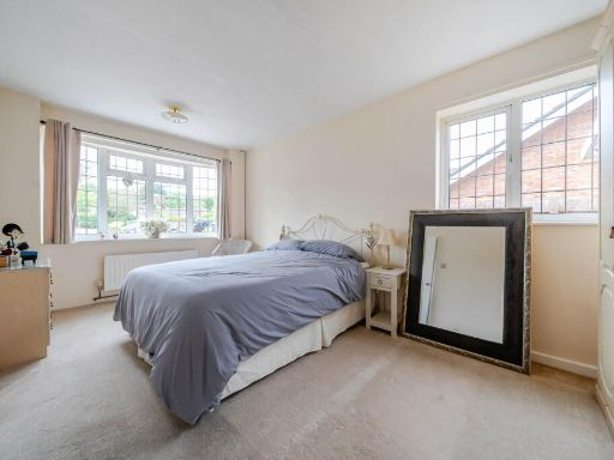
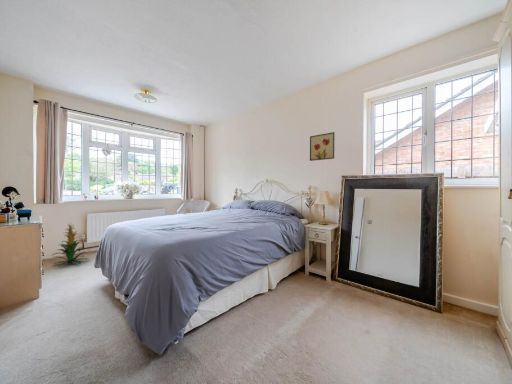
+ indoor plant (70, 242)
+ wall art (321, 147)
